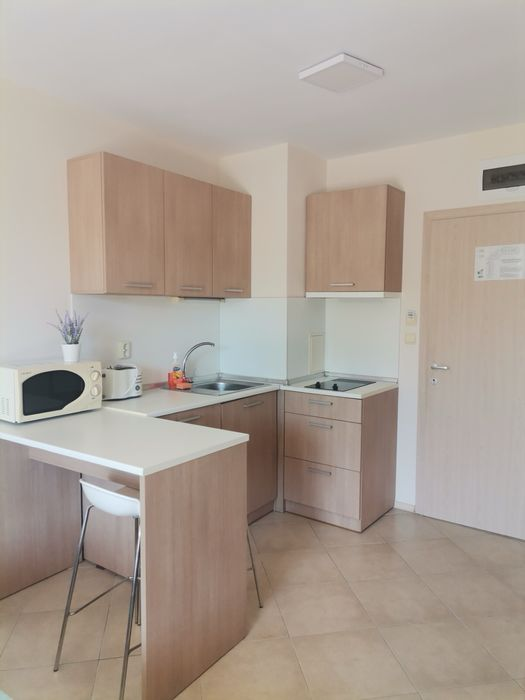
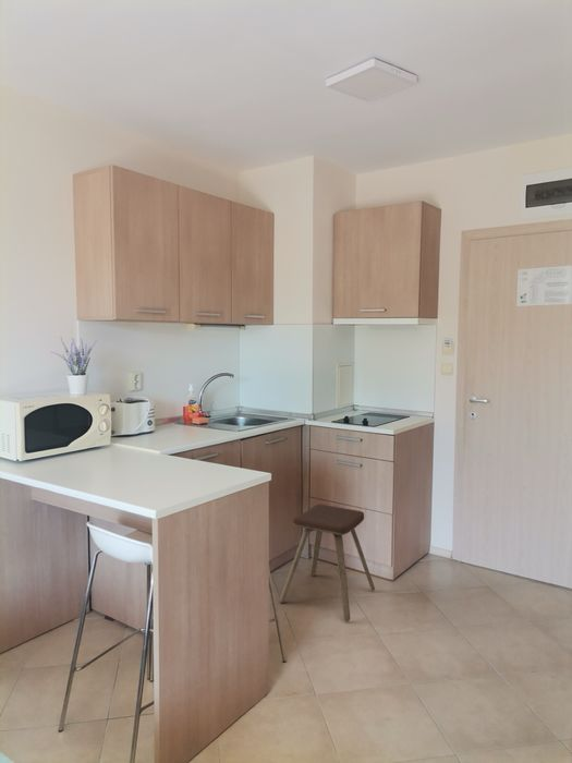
+ music stool (337, 556)
